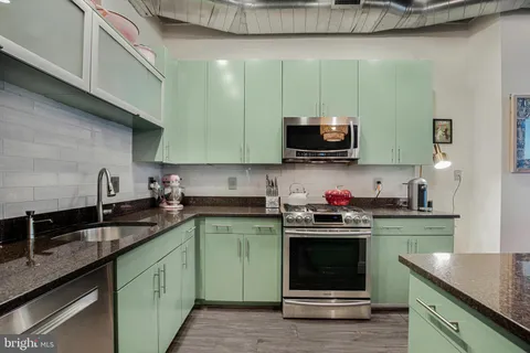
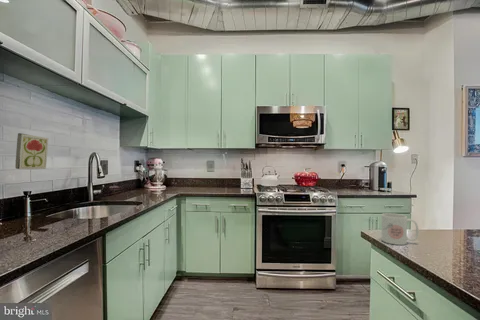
+ decorative tile (33, 152)
+ mug (399, 228)
